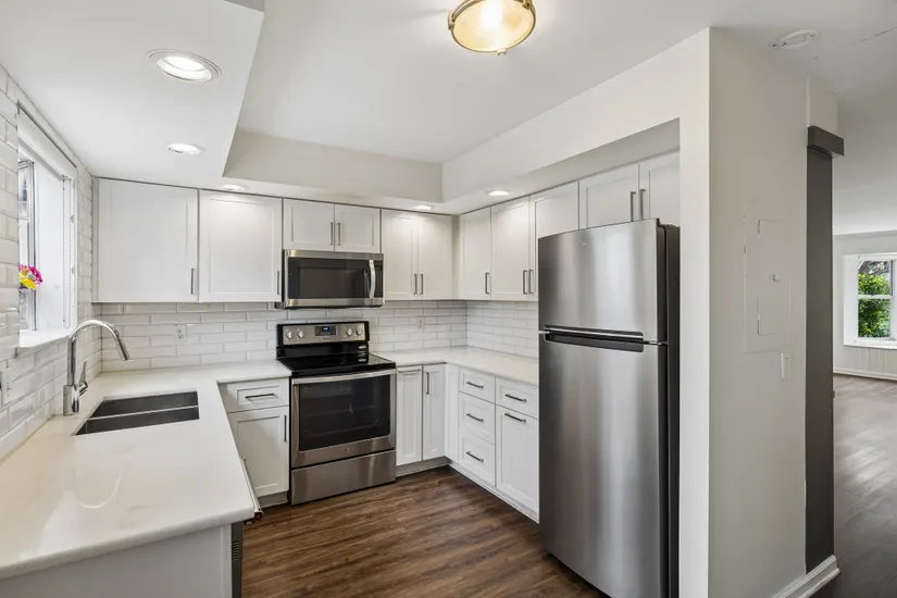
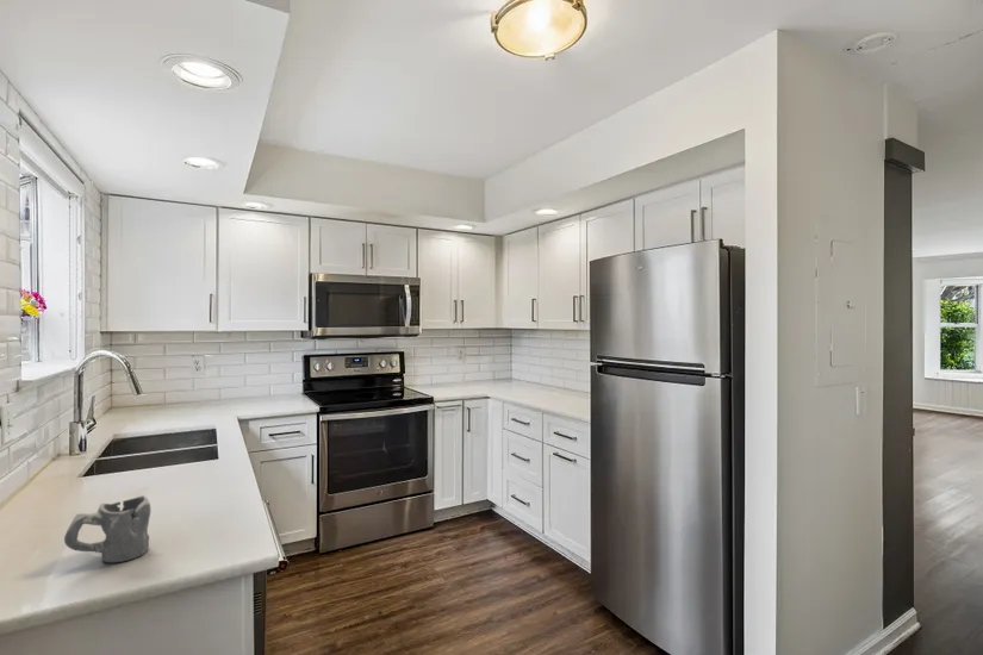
+ mug (108, 531)
